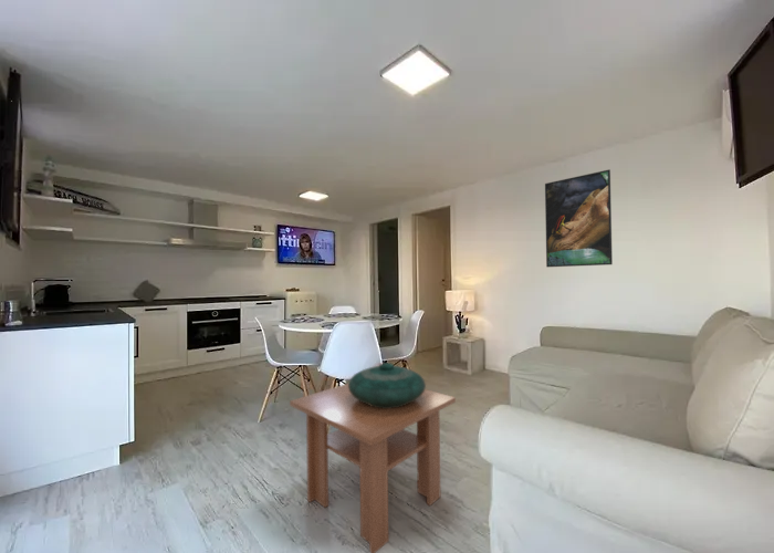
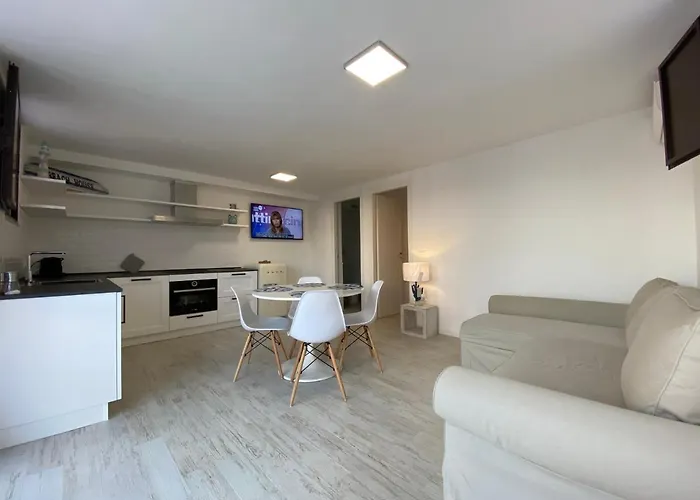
- decorative bowl (386, 380)
- coffee table (373, 448)
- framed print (576, 221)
